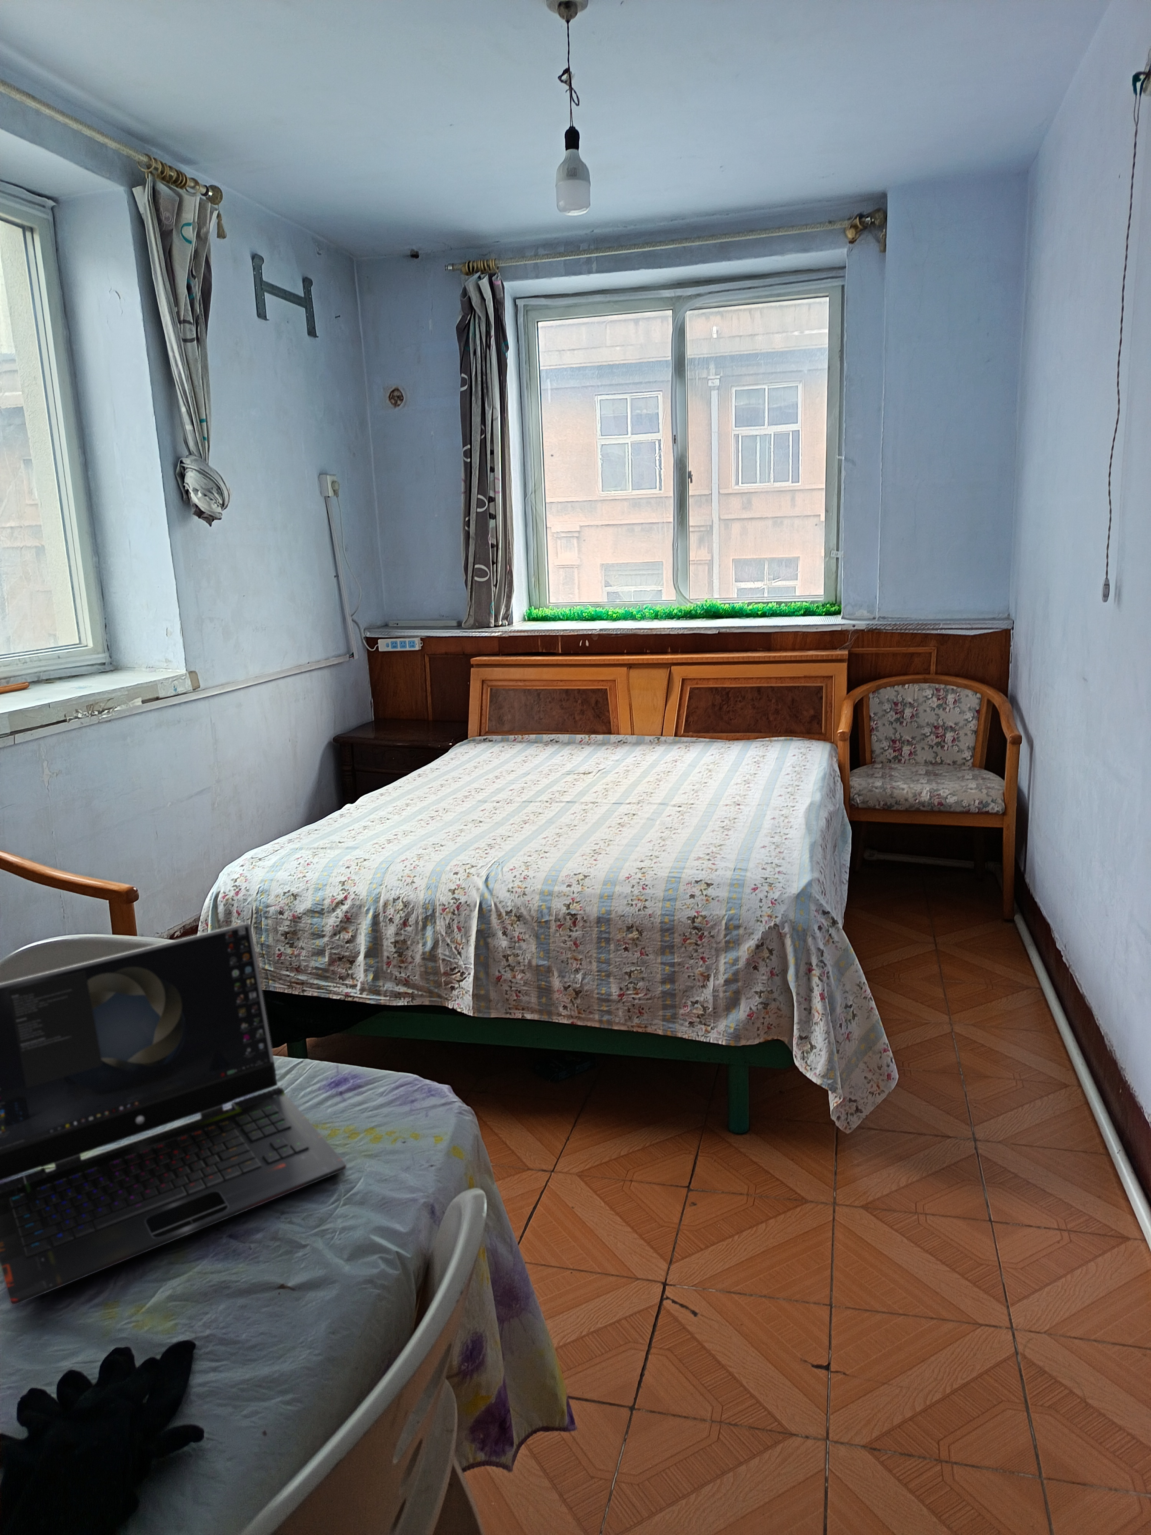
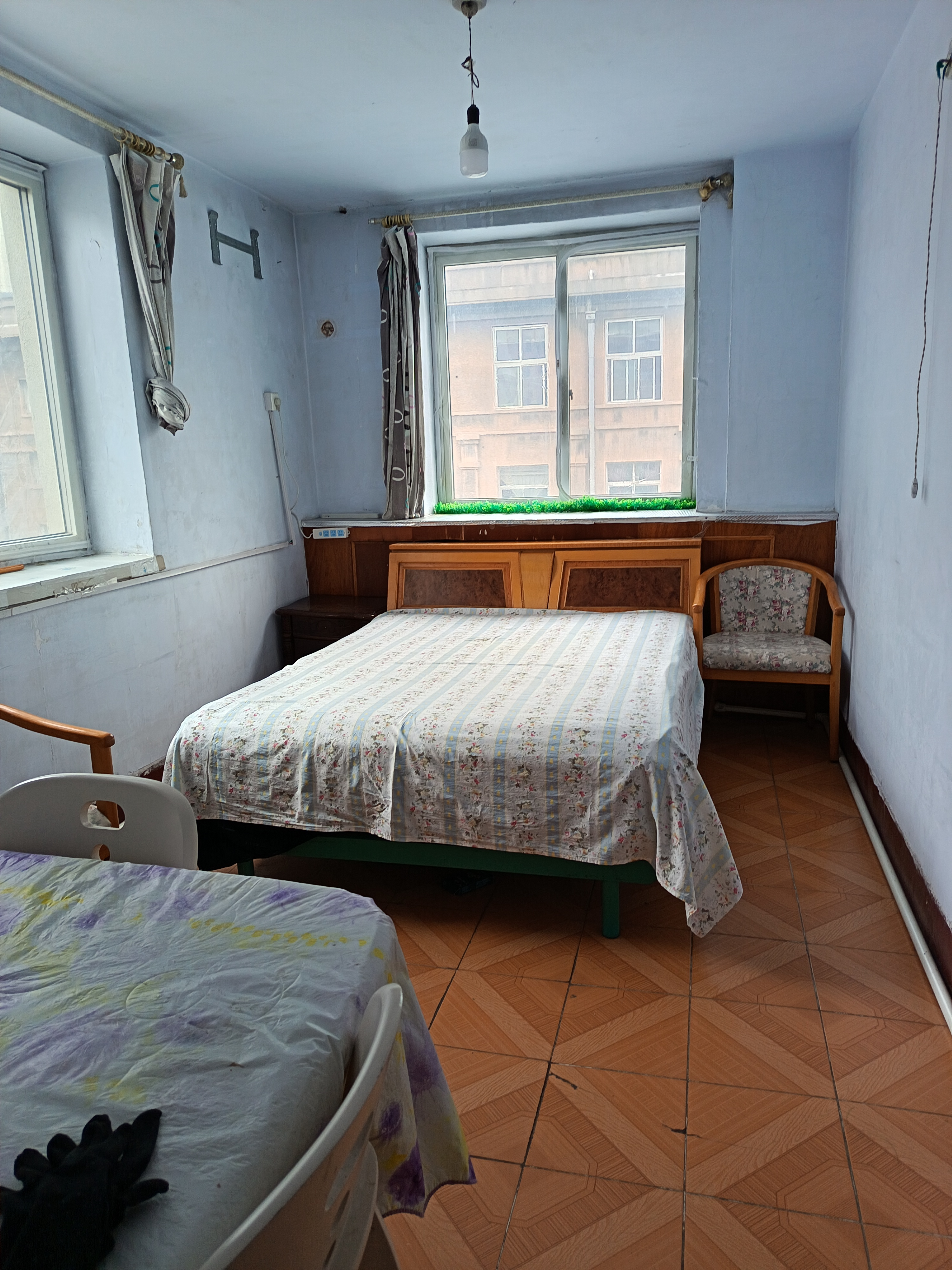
- laptop computer (150, 1089)
